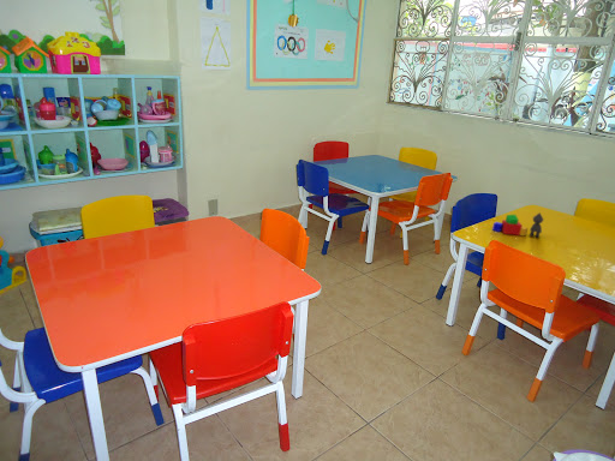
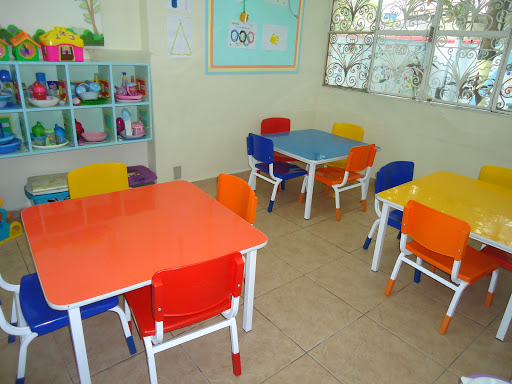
- toy blocks (518, 221)
